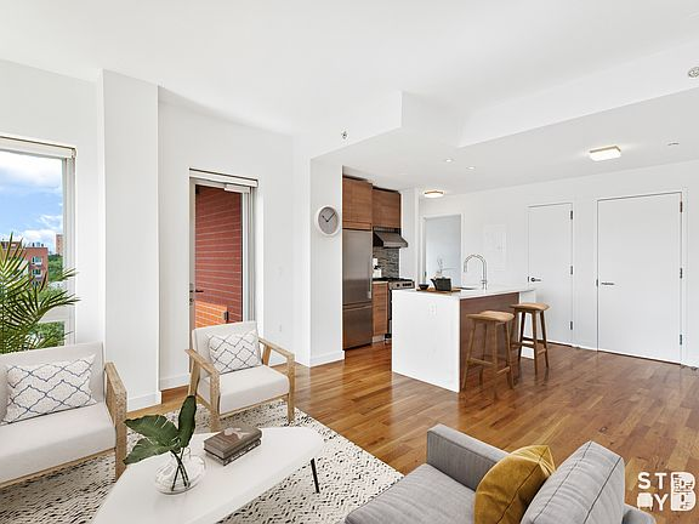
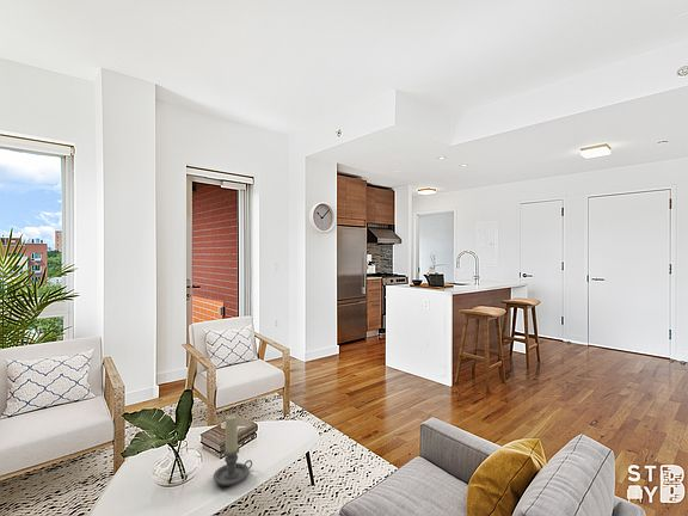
+ candle holder (234, 444)
